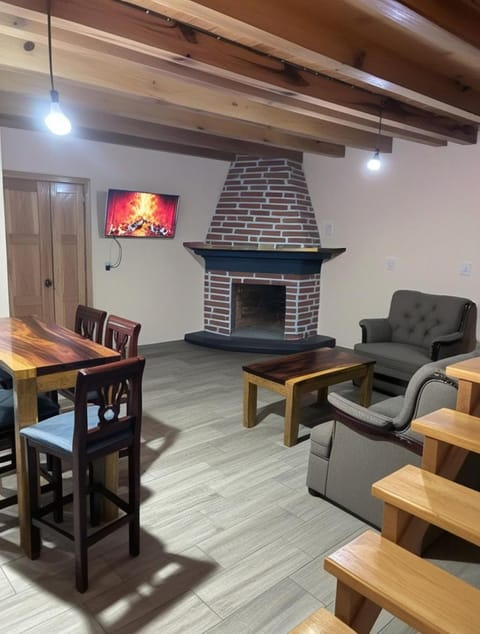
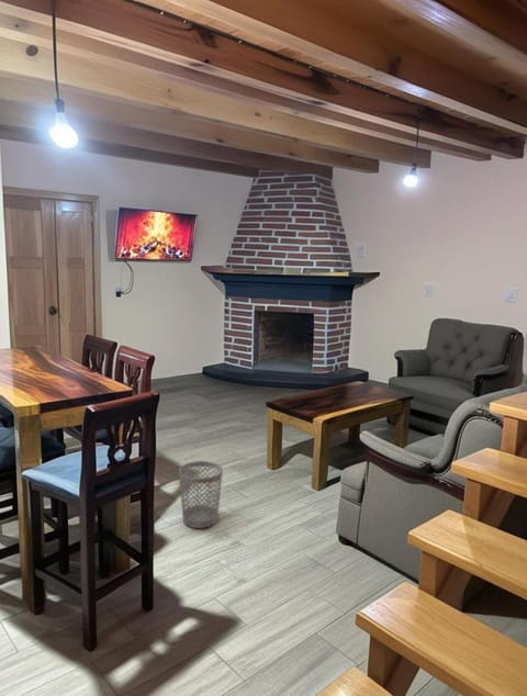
+ wastebasket (200, 494)
